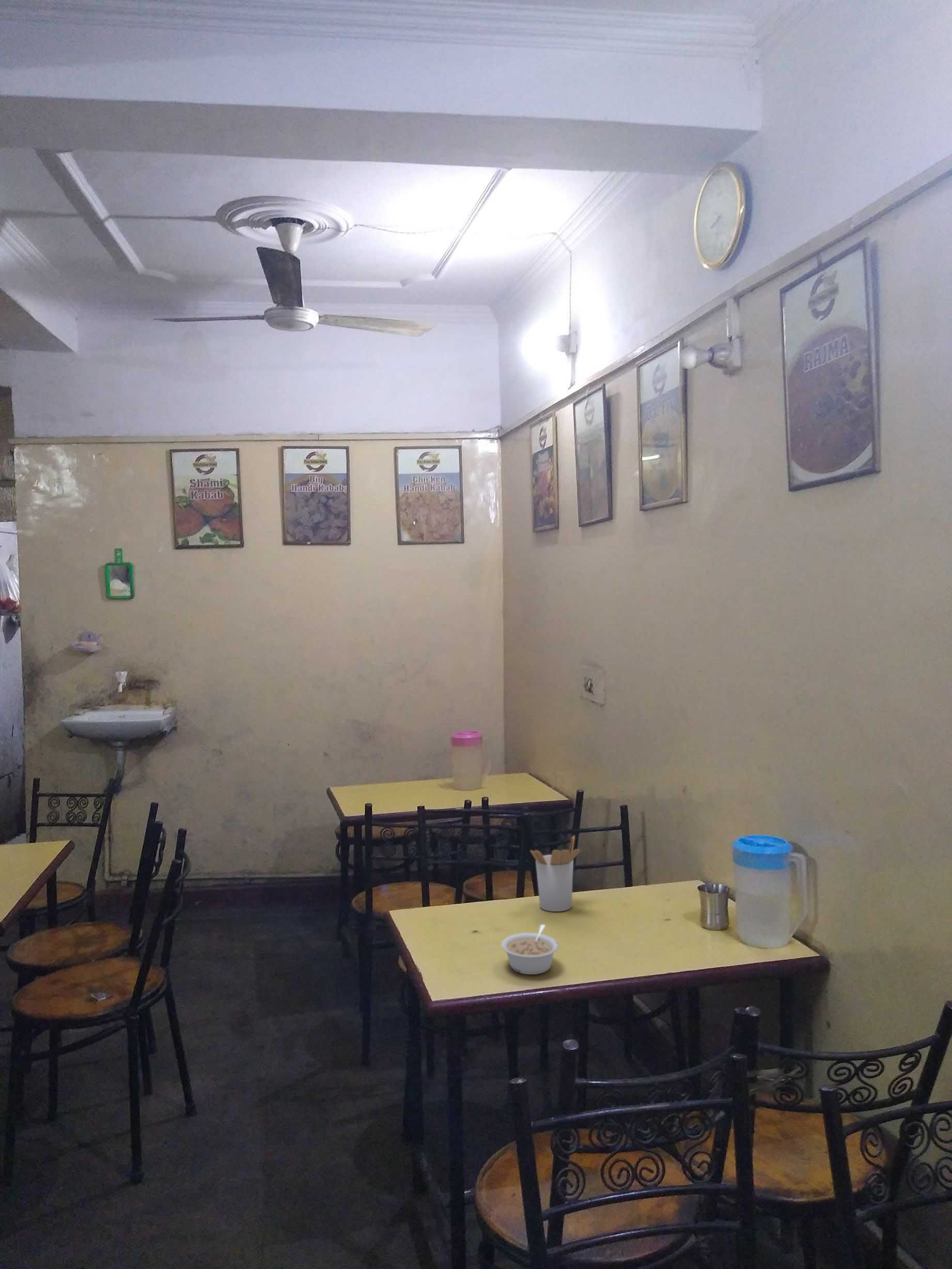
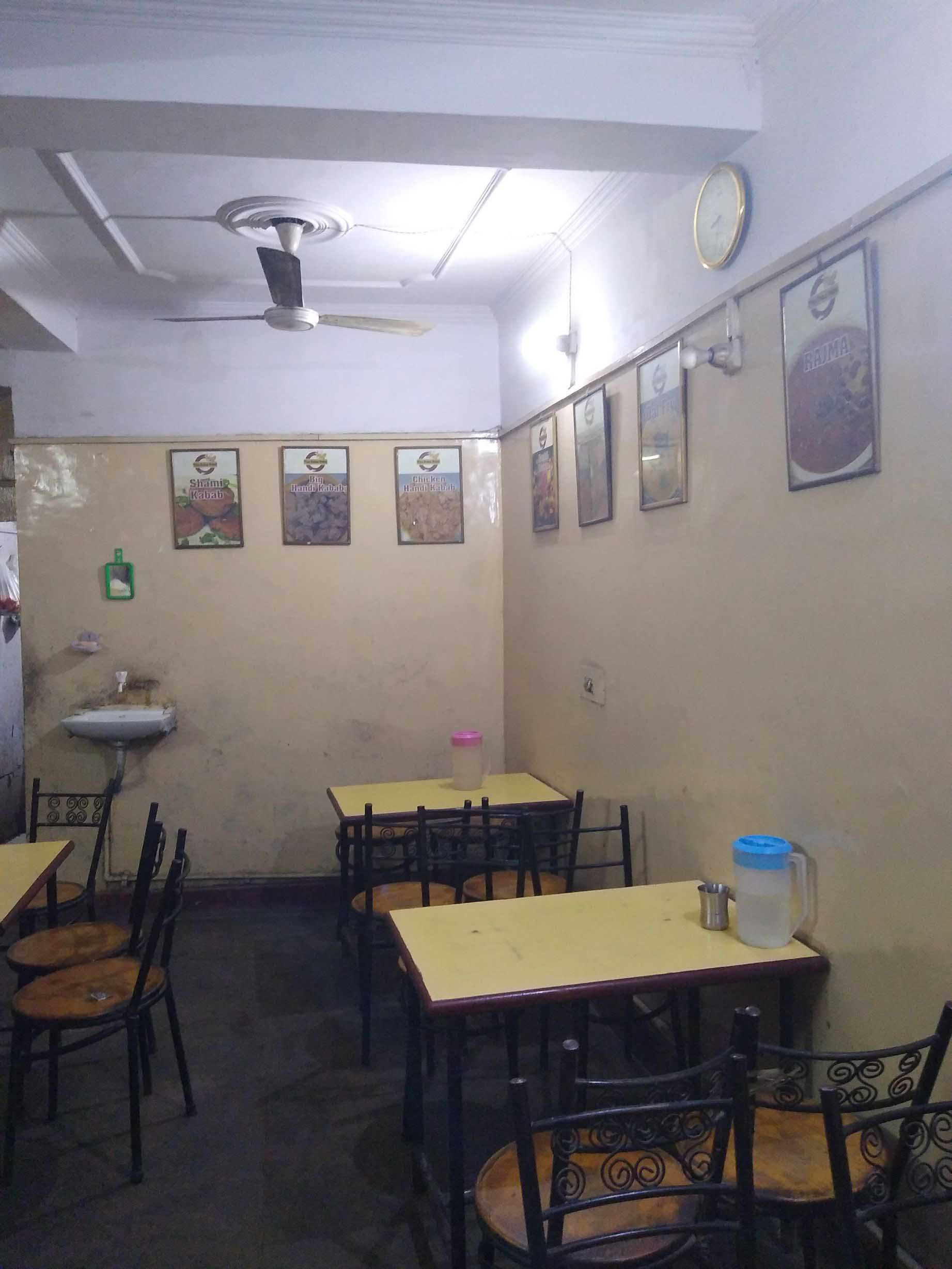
- legume (529, 952)
- utensil holder (558, 874)
